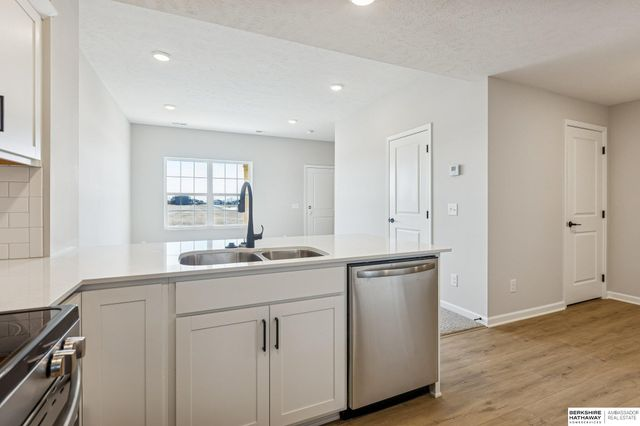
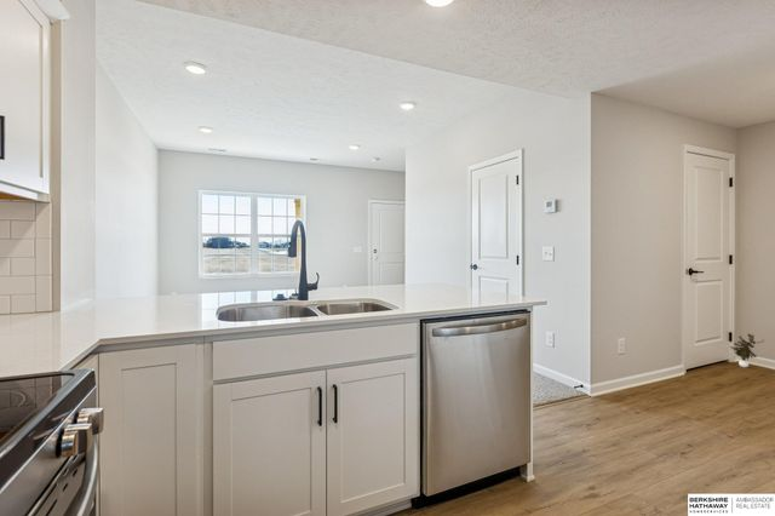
+ potted plant (747, 350)
